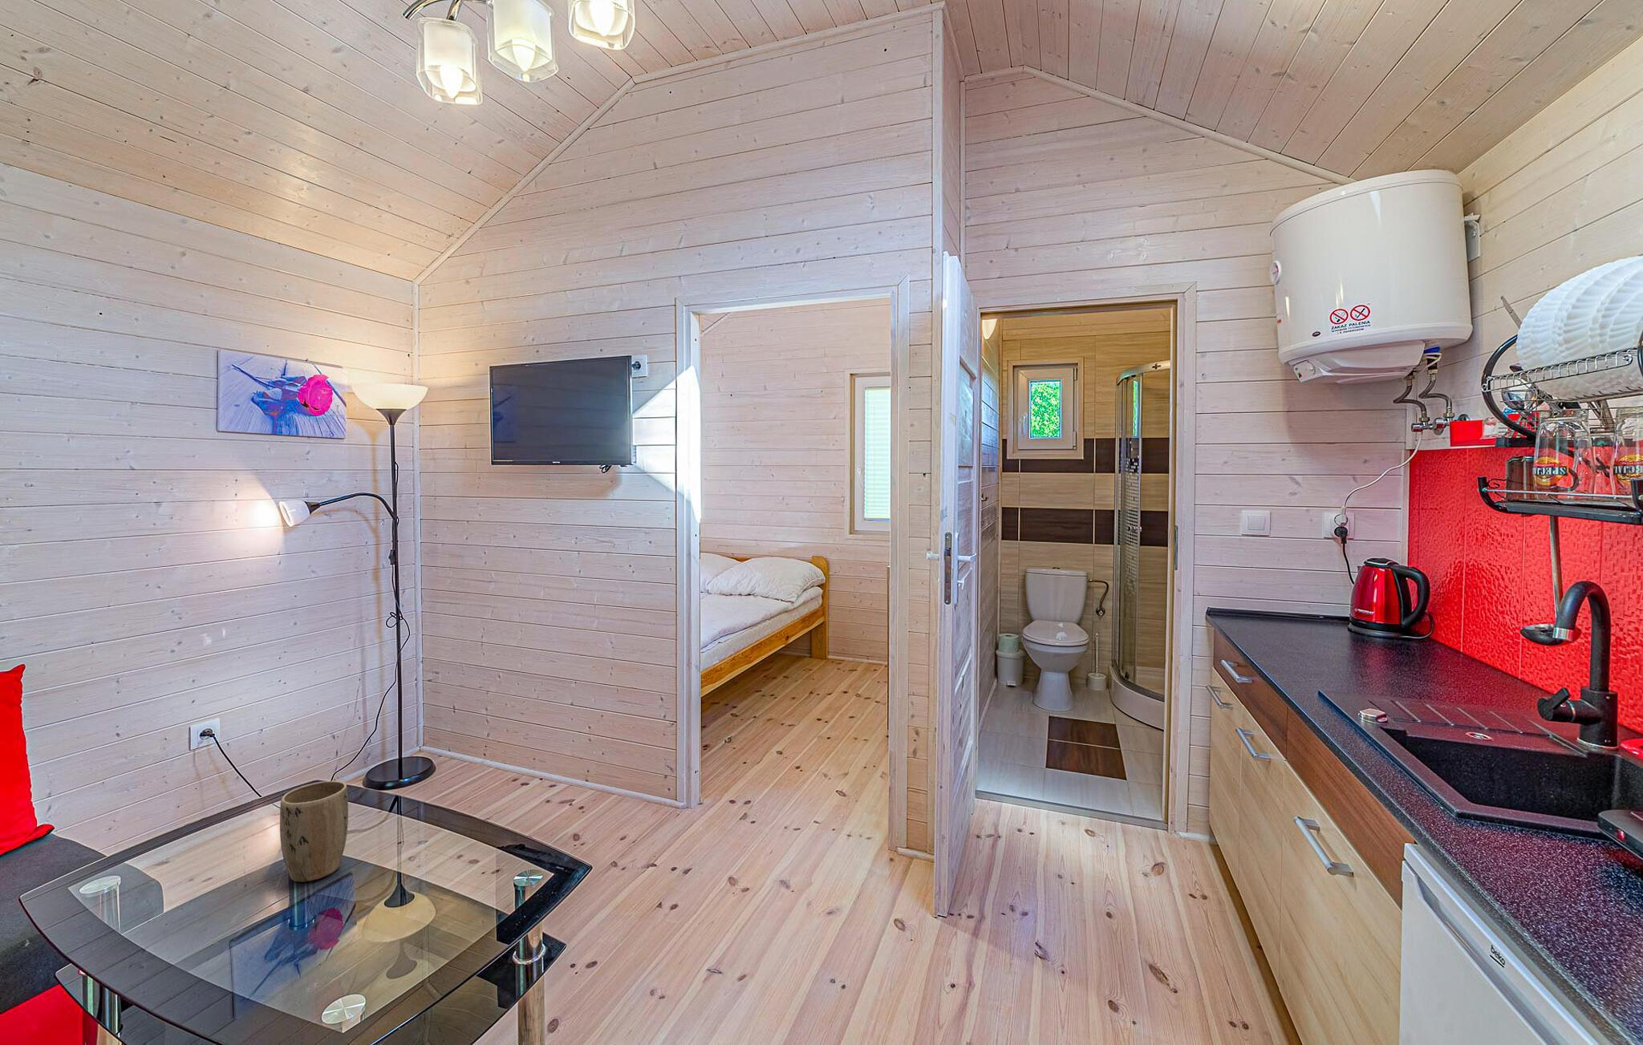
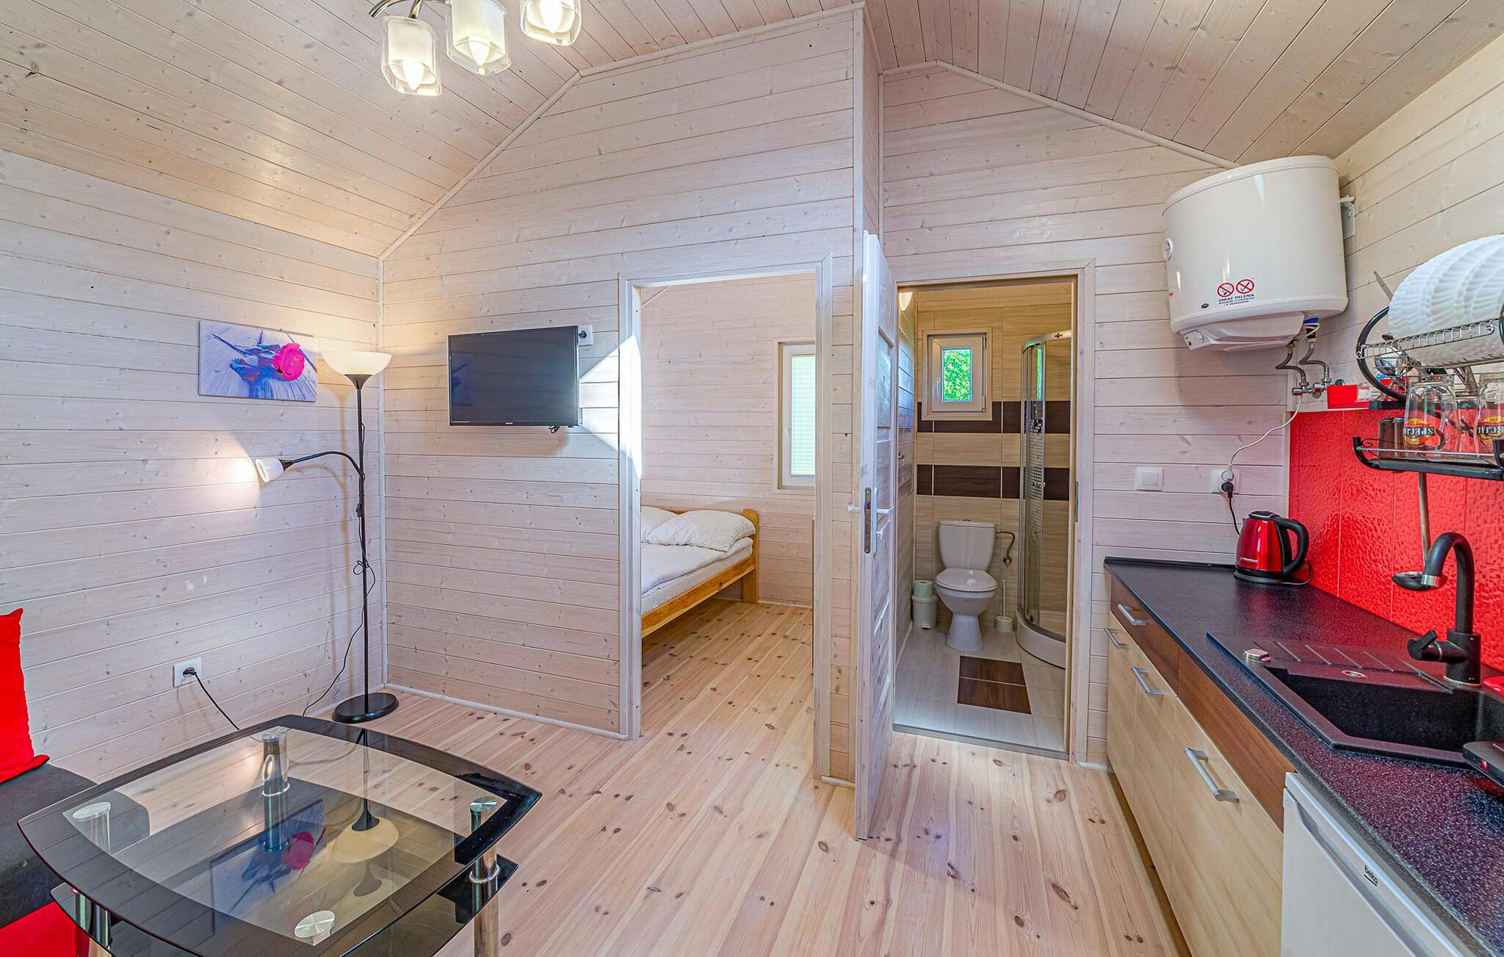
- plant pot (315, 831)
